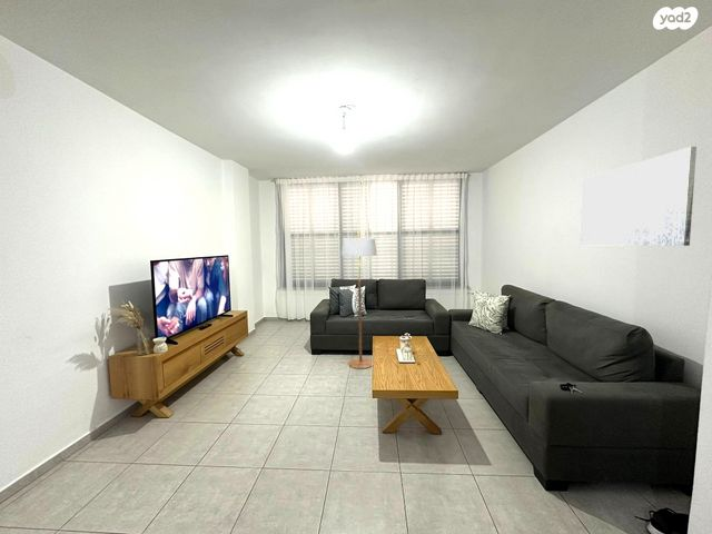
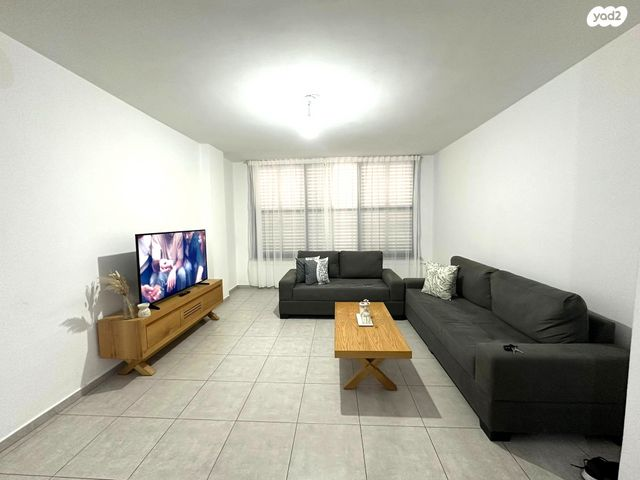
- wall art (625, 206)
- floor lamp (359, 298)
